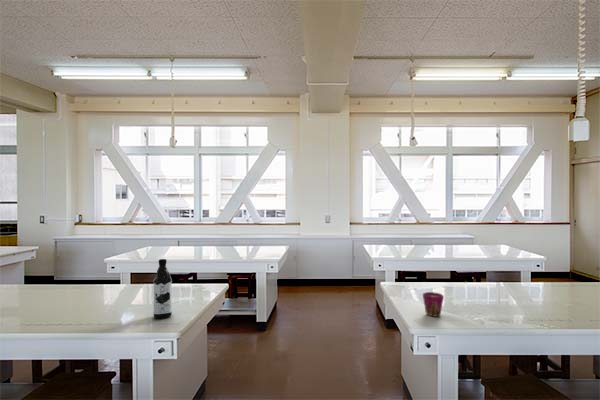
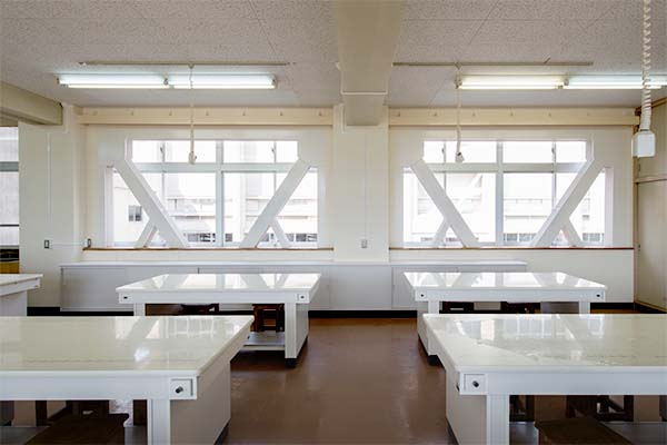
- water bottle (162, 287)
- cup (434, 304)
